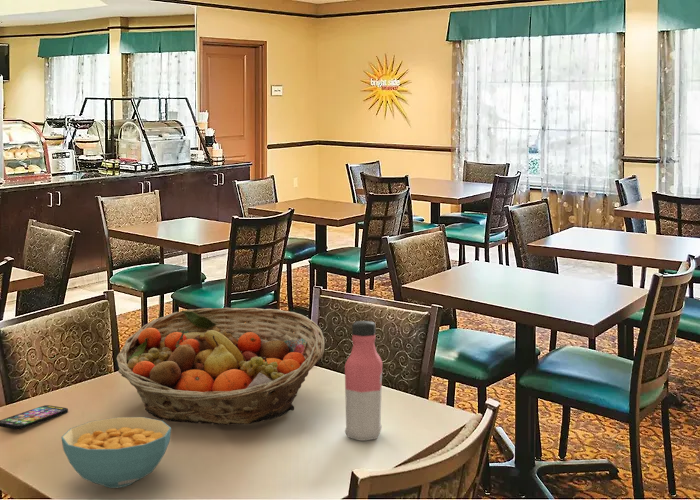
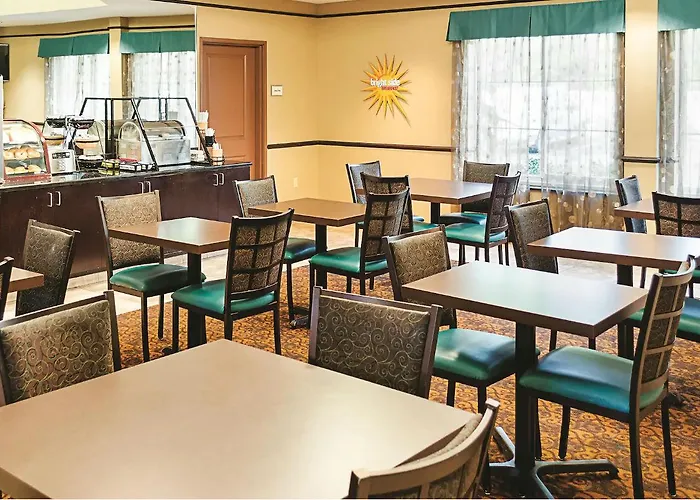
- water bottle (363, 379)
- smartphone (33, 417)
- fruit basket (221, 362)
- cereal bowl (117, 457)
